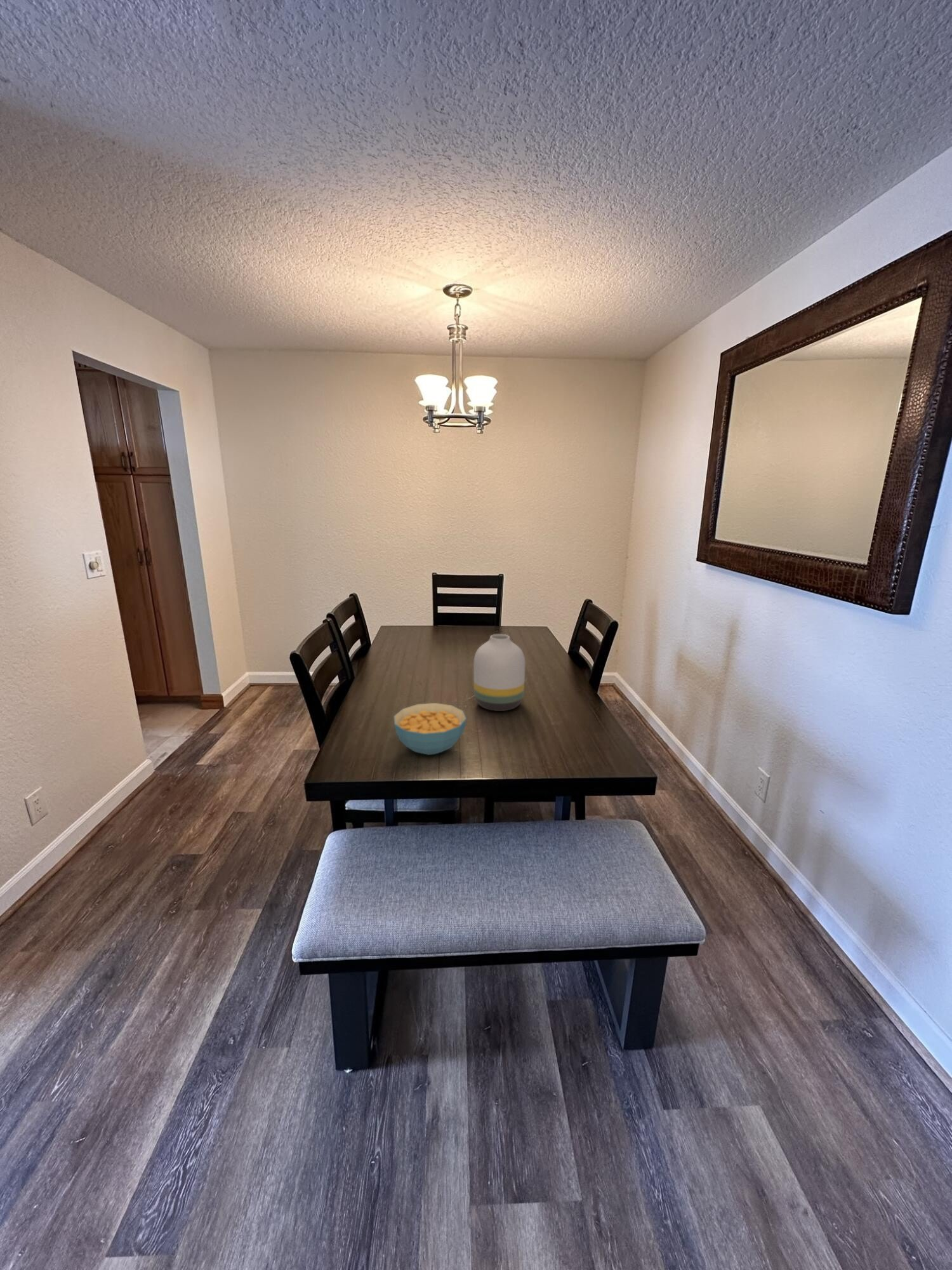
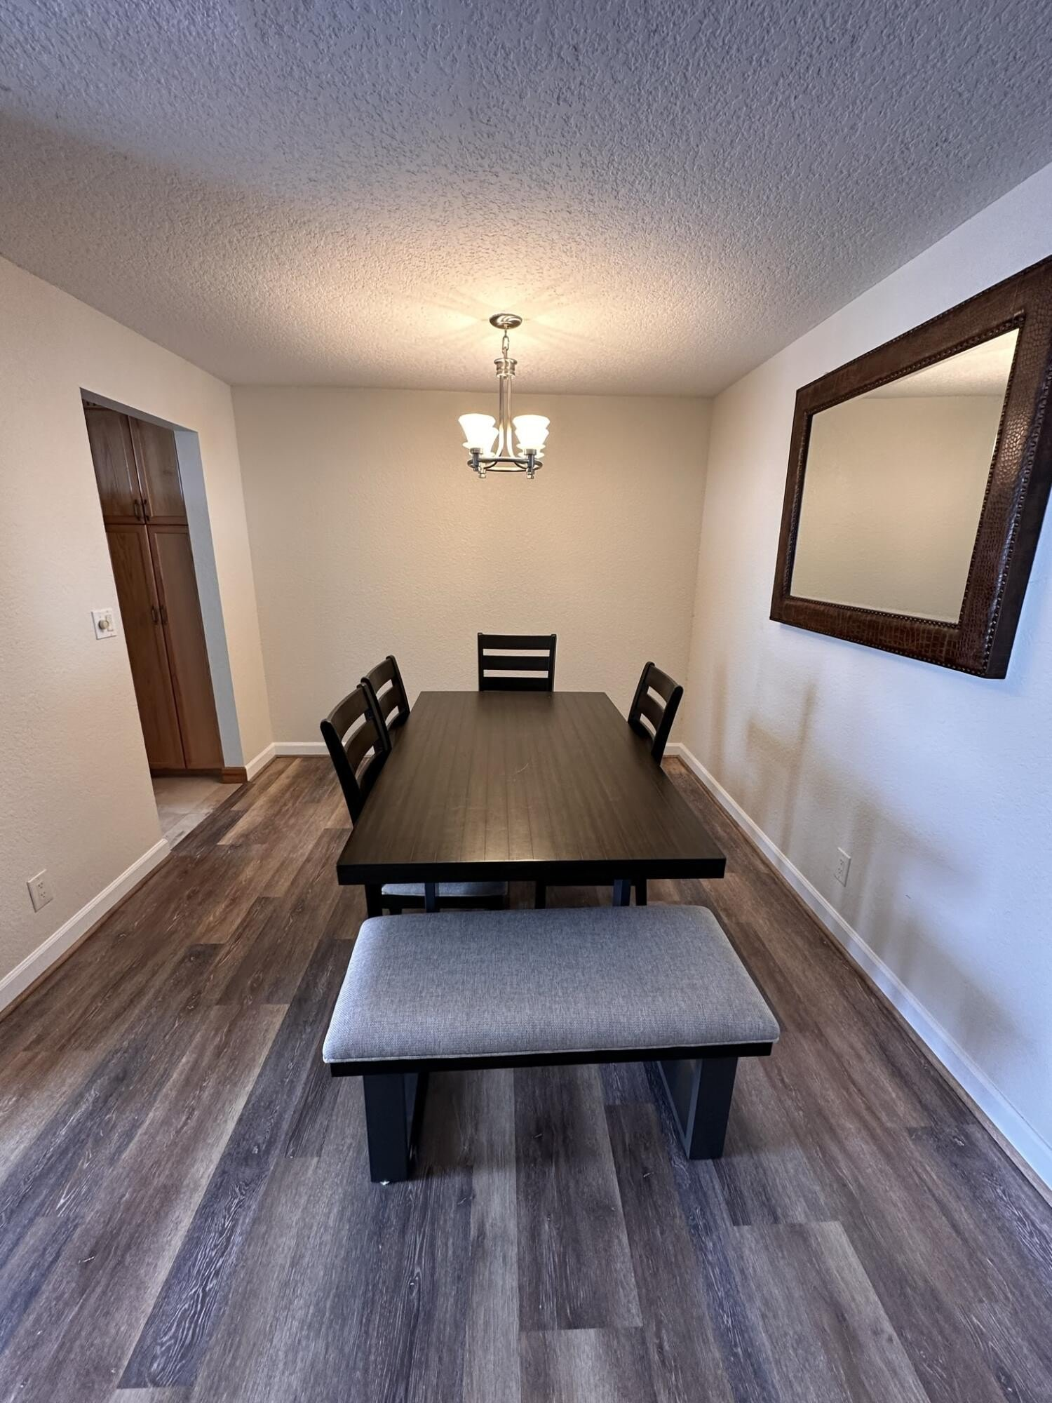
- cereal bowl (430, 733)
- vase (499, 671)
